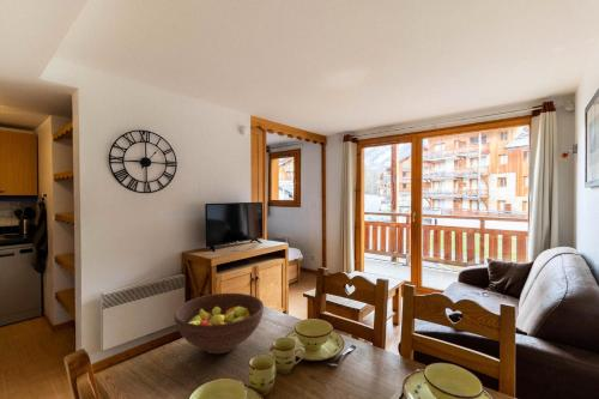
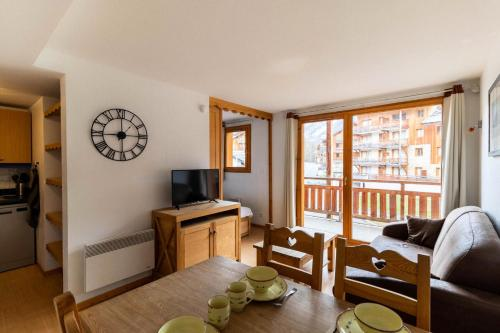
- fruit bowl (220, 326)
